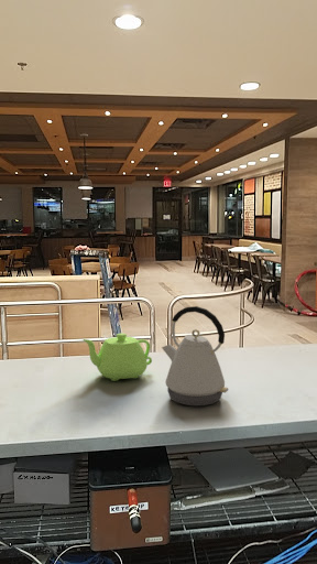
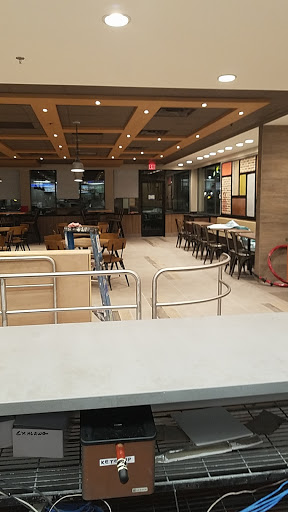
- teapot (118, 355)
- kettle (193, 352)
